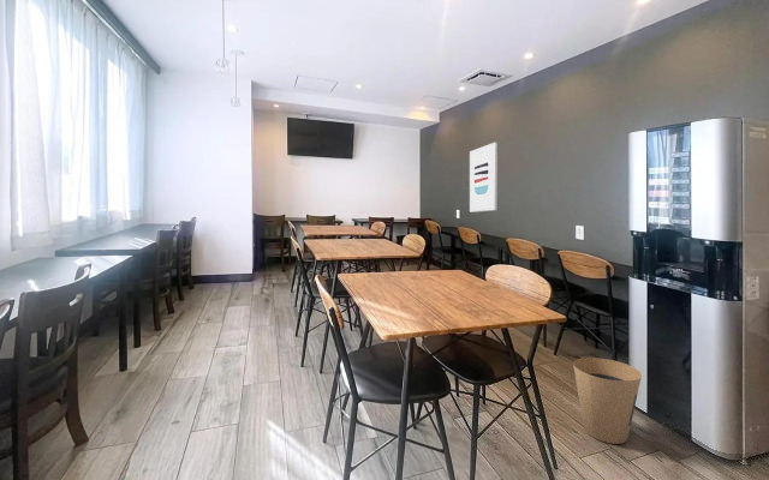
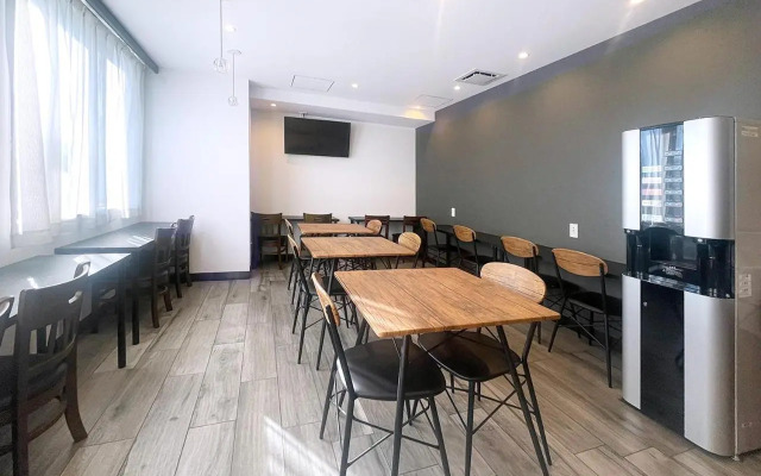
- trash can (604, 400)
- wall art (482, 179)
